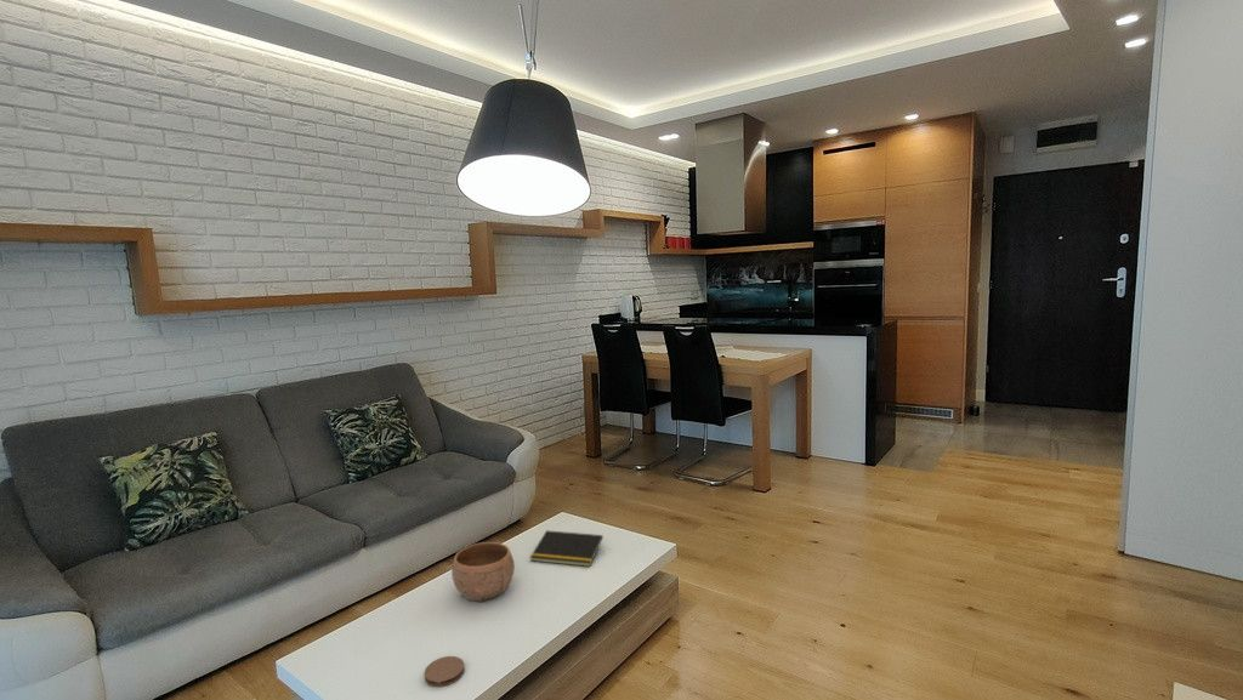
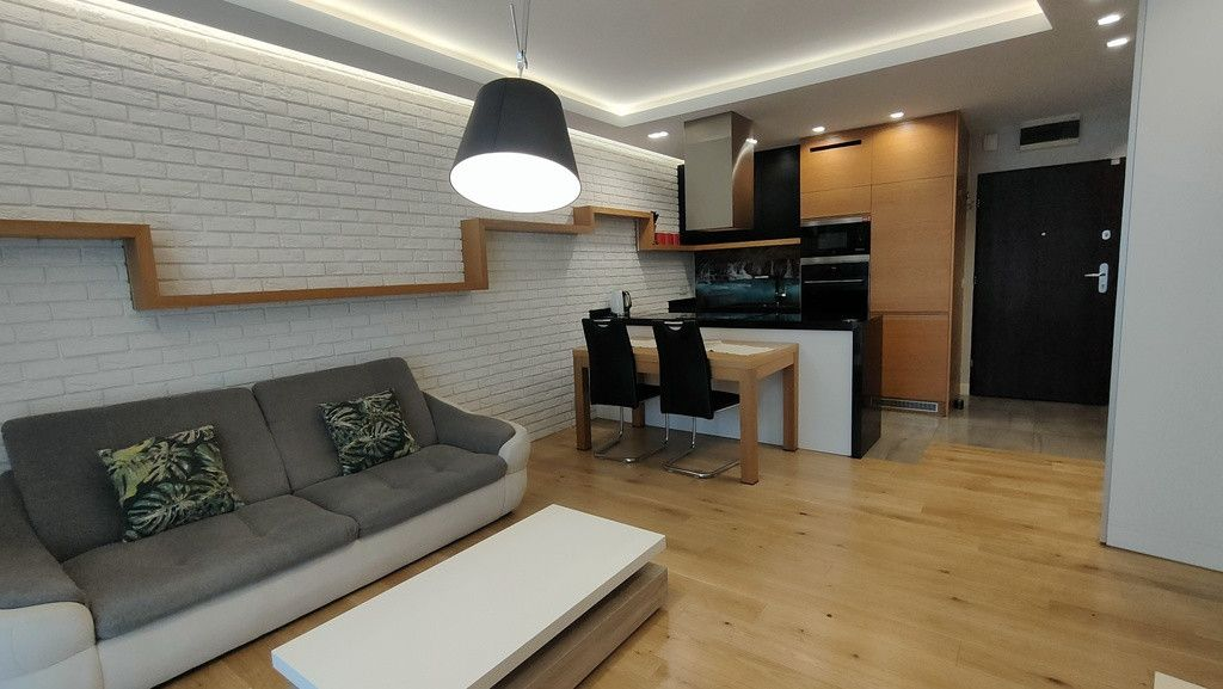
- coaster (444, 671)
- bowl (483, 571)
- notepad (567, 547)
